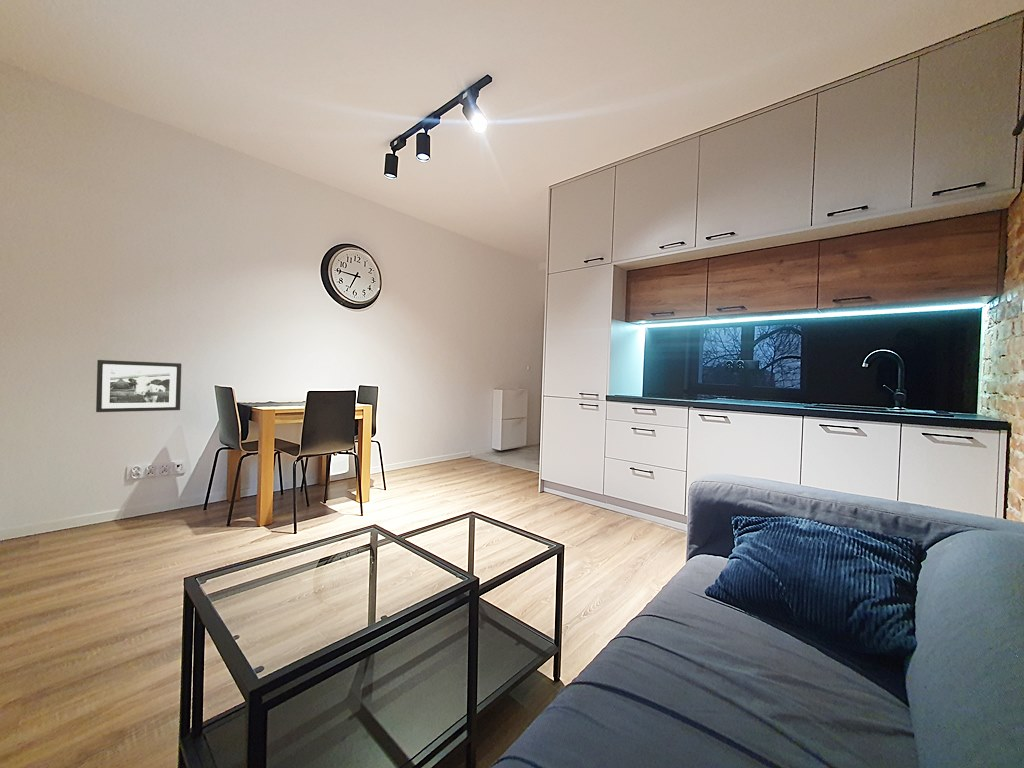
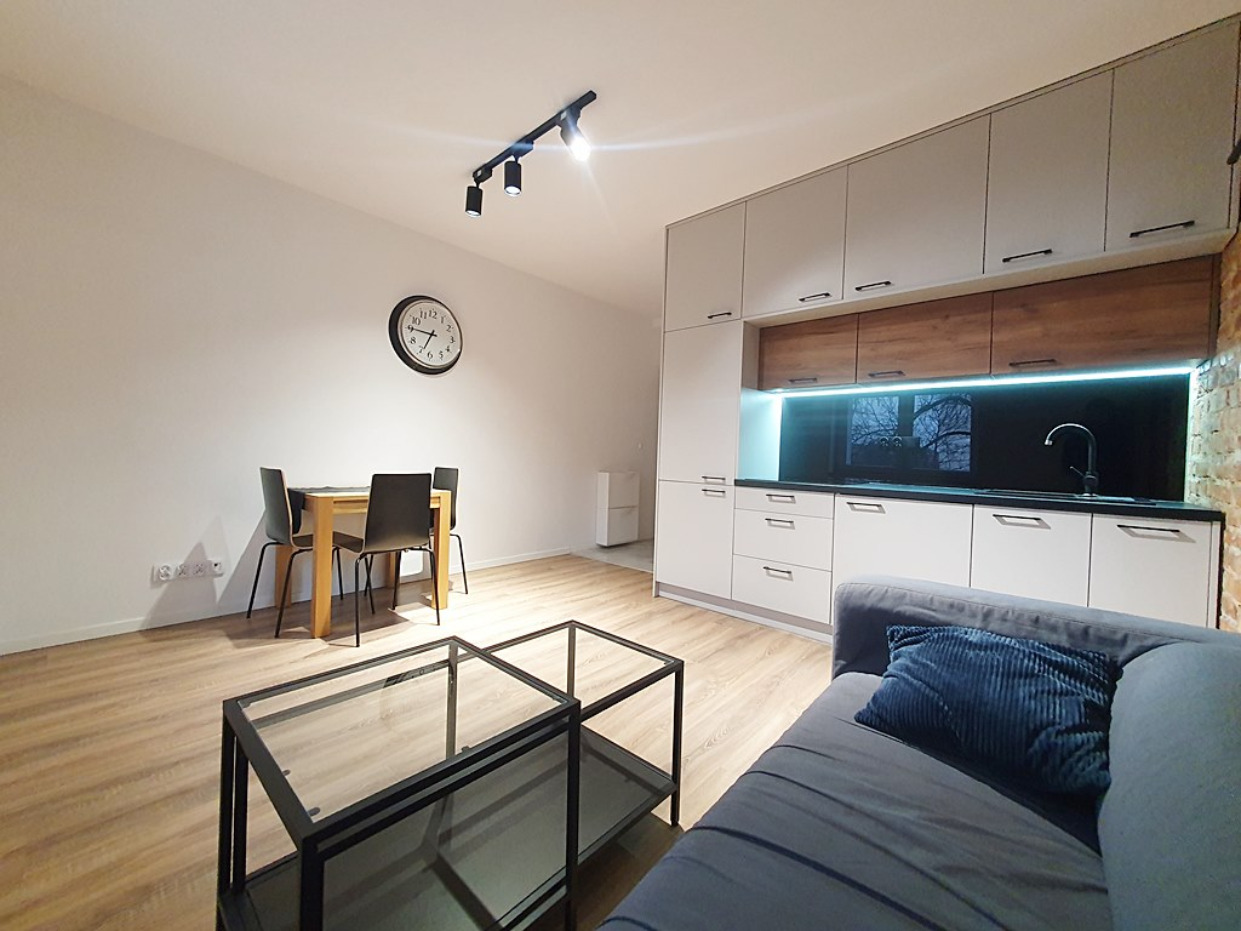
- picture frame (141, 386)
